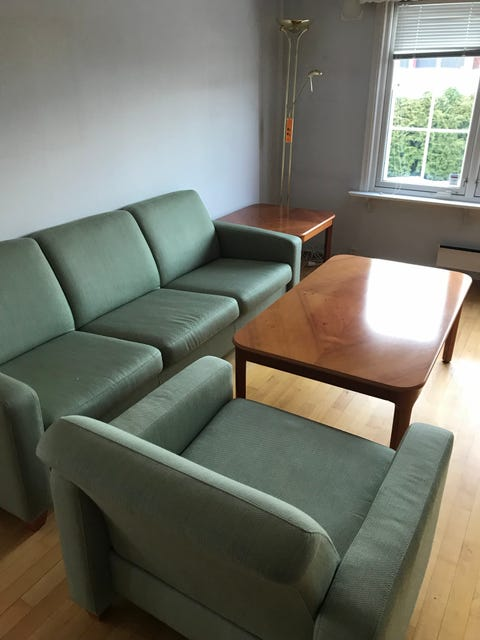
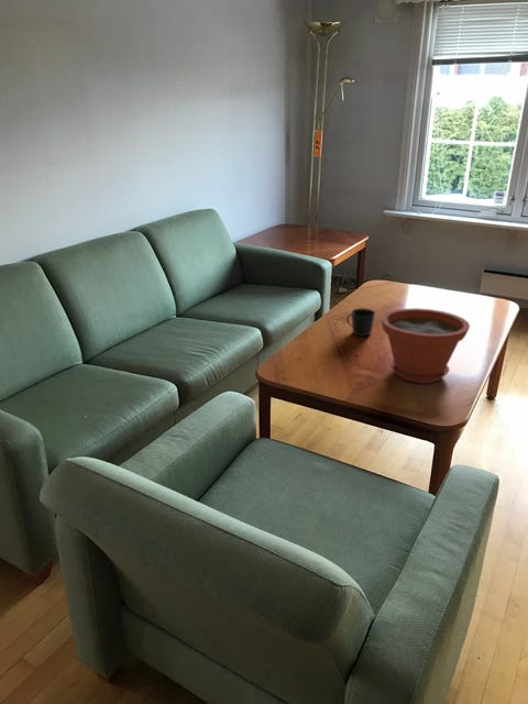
+ plant pot (421, 348)
+ cup (360, 321)
